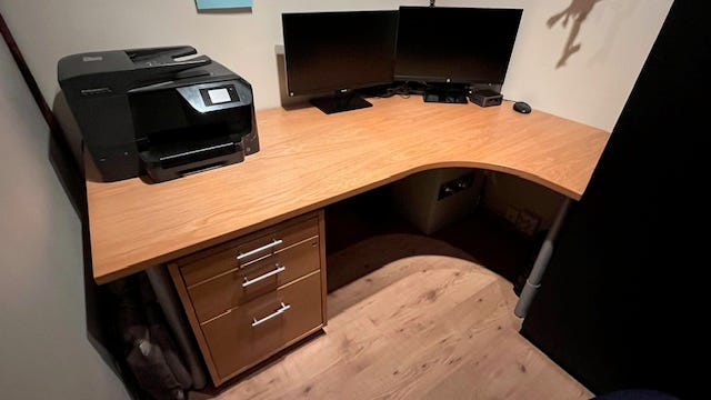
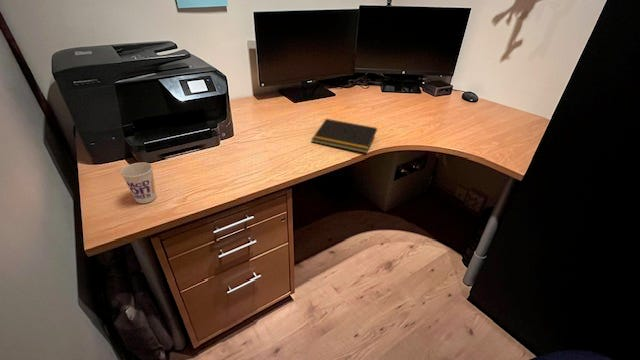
+ notepad (344, 134)
+ cup (141, 183)
